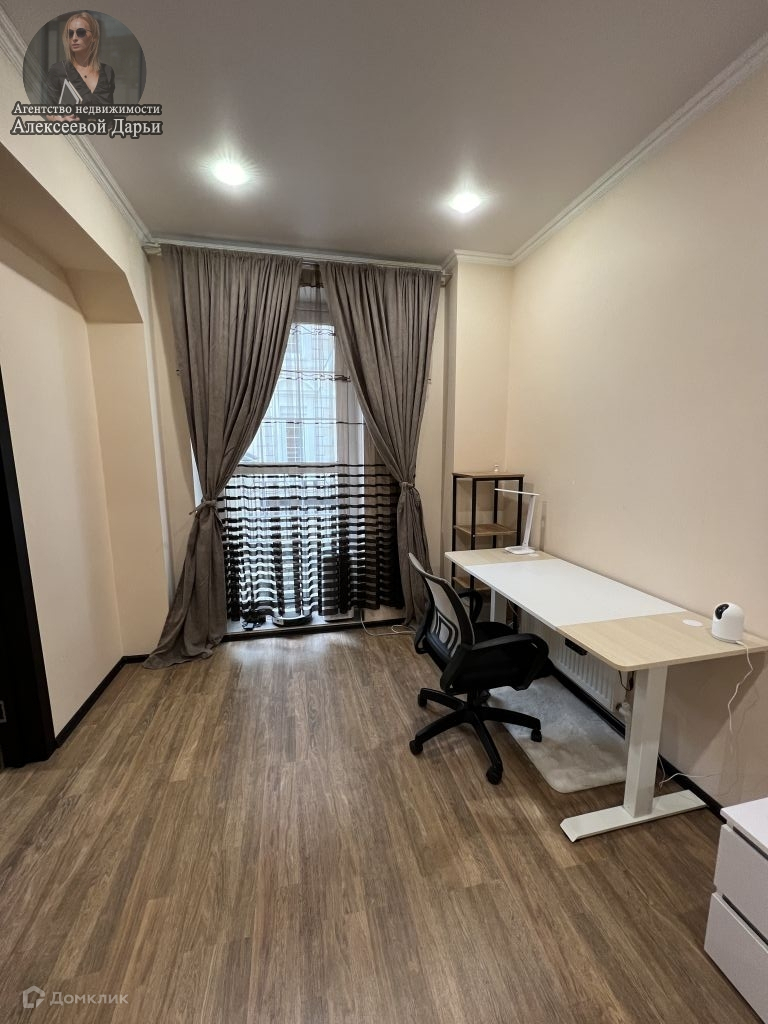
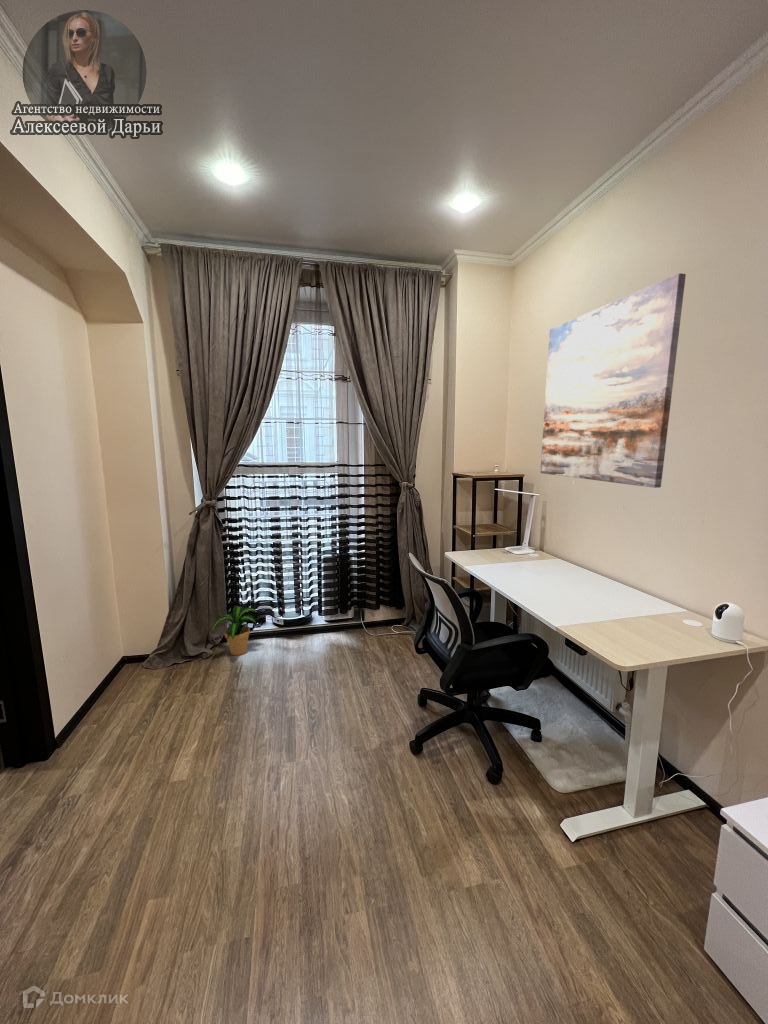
+ wall art (596, 396)
+ potted plant (237, 631)
